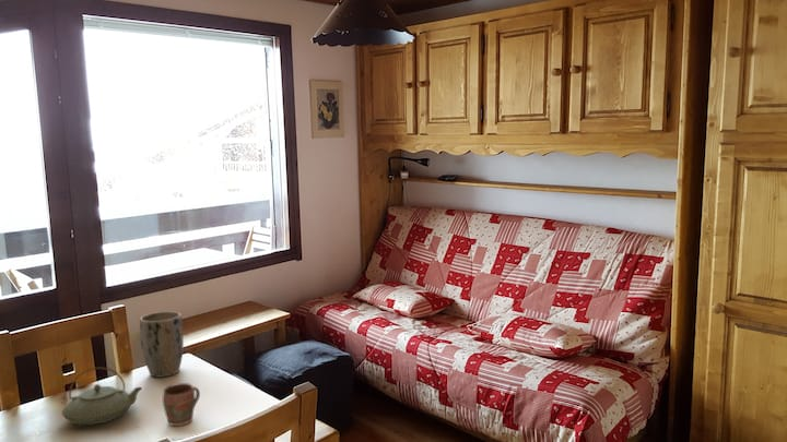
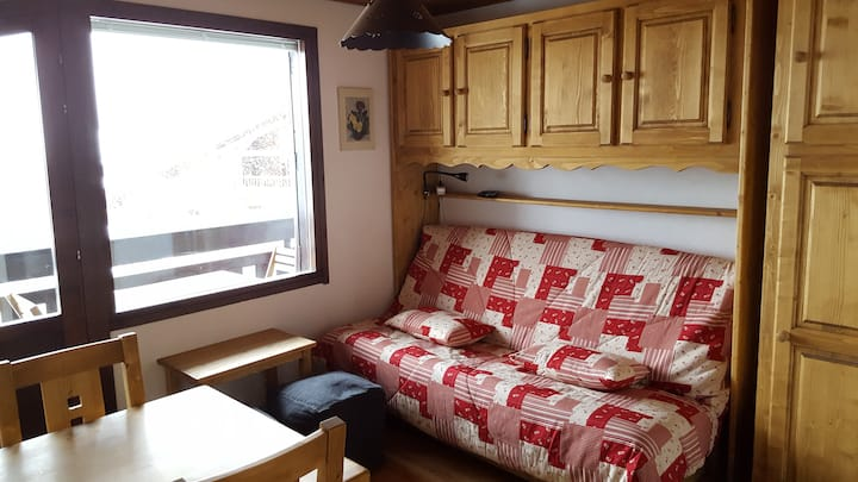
- teapot (102, 391)
- mug (181, 404)
- plant pot (162, 344)
